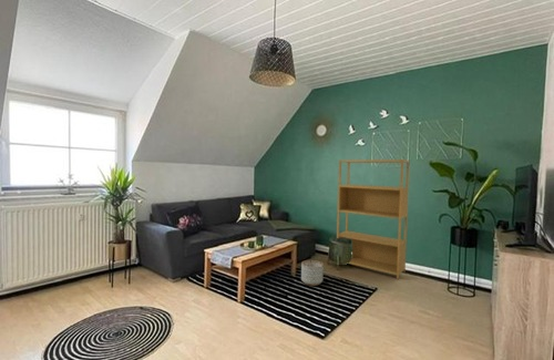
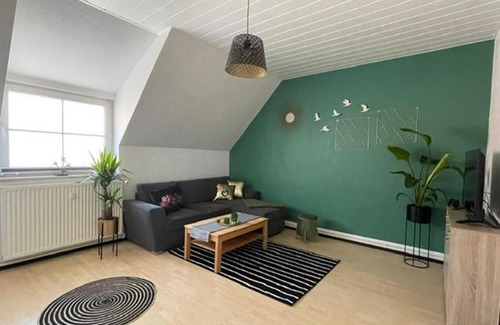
- planter (311, 272)
- bookshelf (370, 214)
